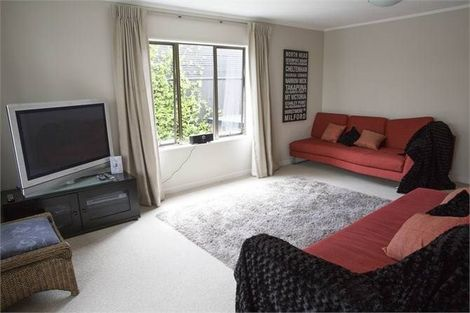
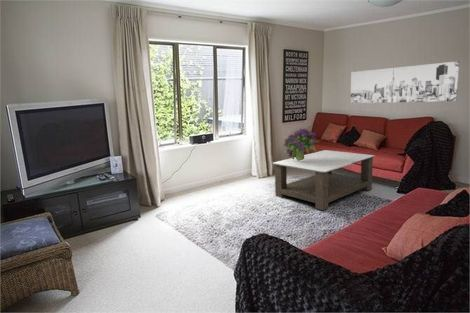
+ wall art (398, 85)
+ coffee table (324, 176)
+ bouquet (301, 144)
